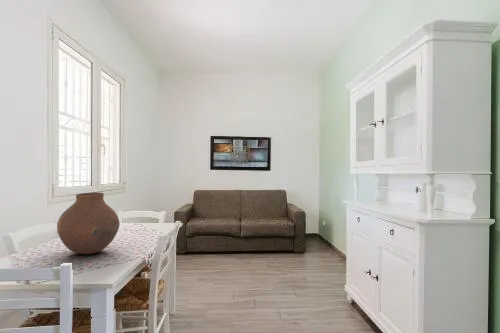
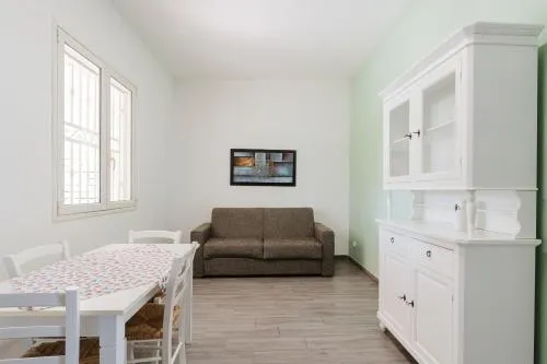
- vase (89, 222)
